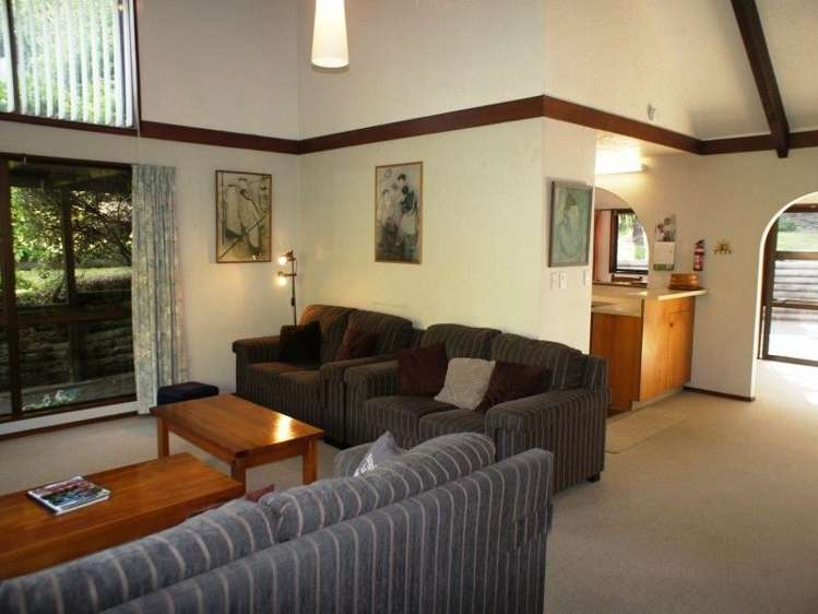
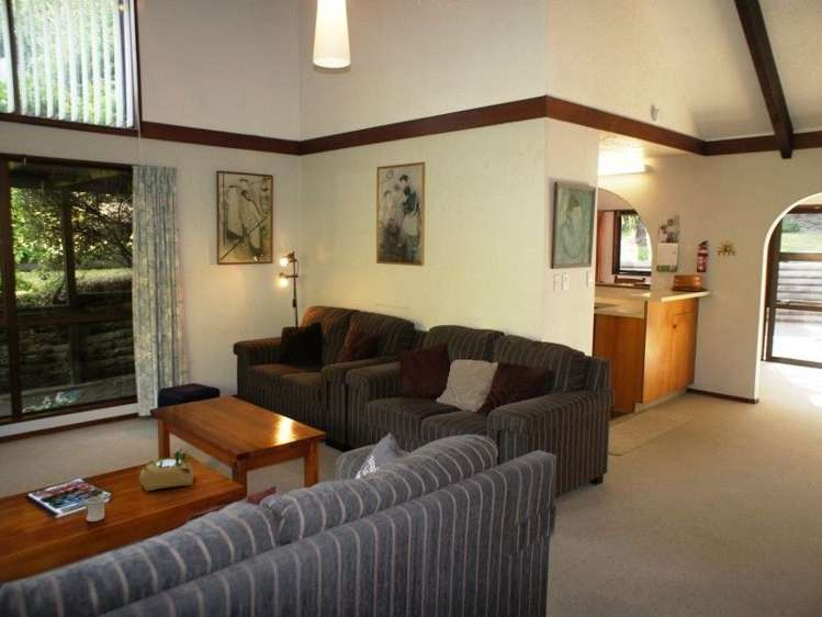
+ succulent planter (167, 465)
+ cup (95, 507)
